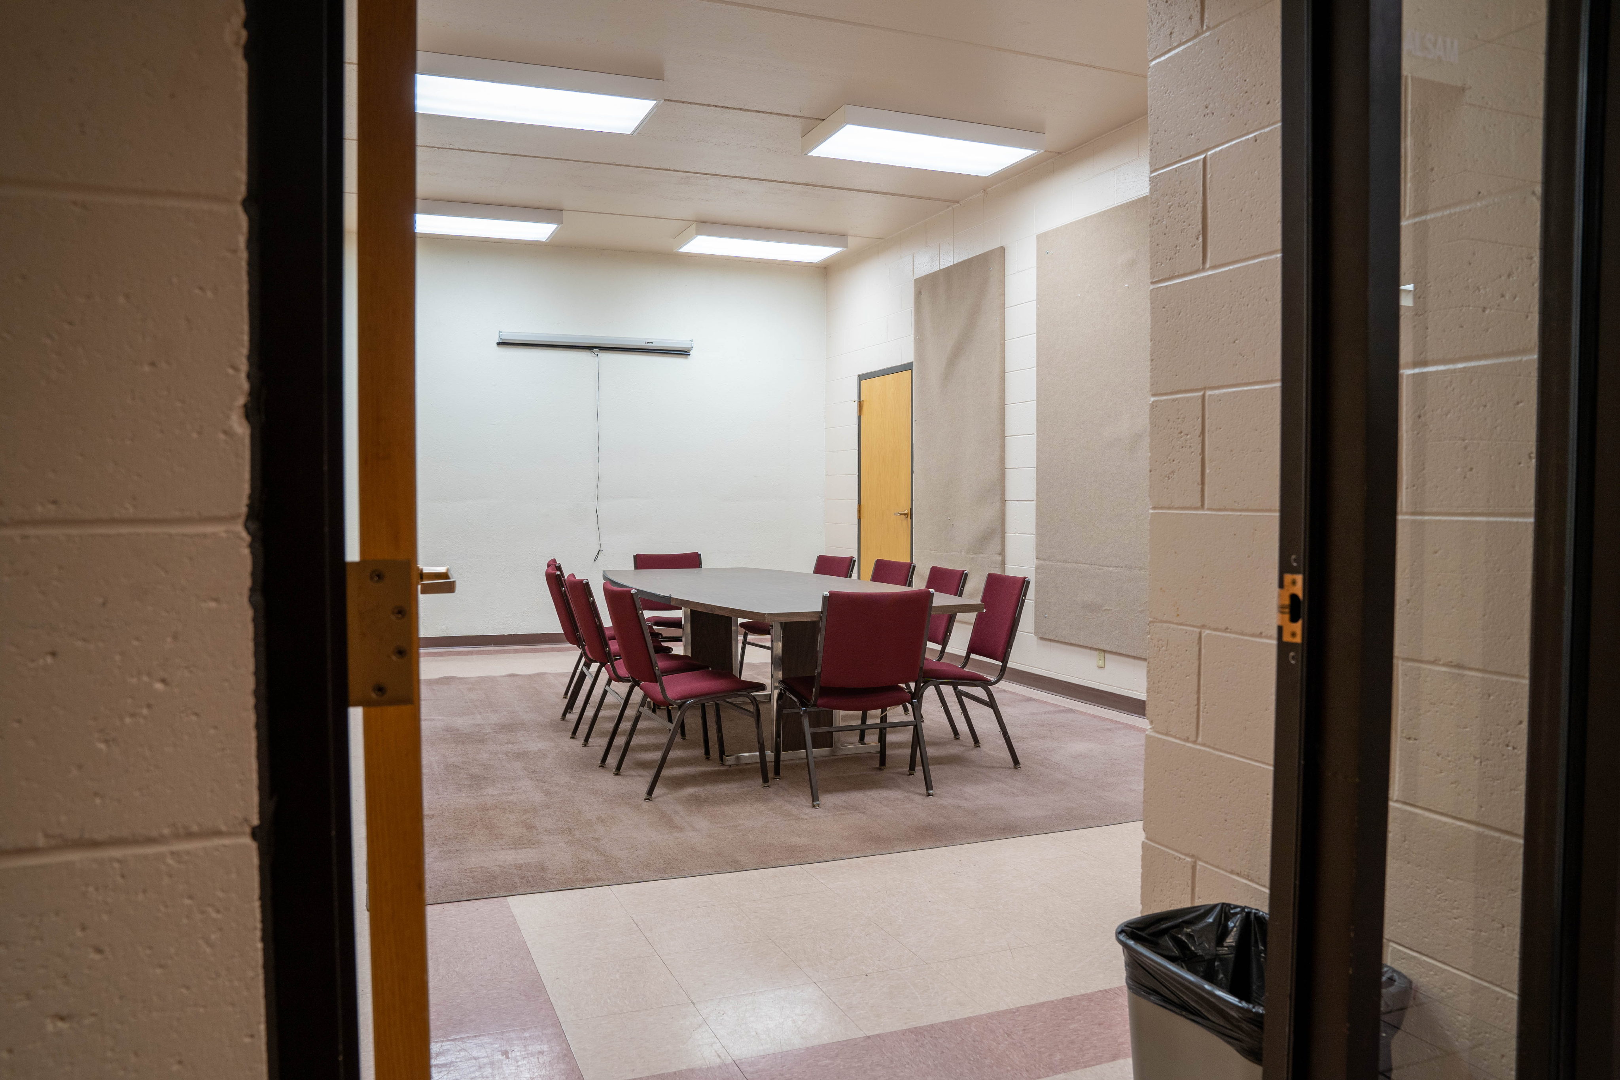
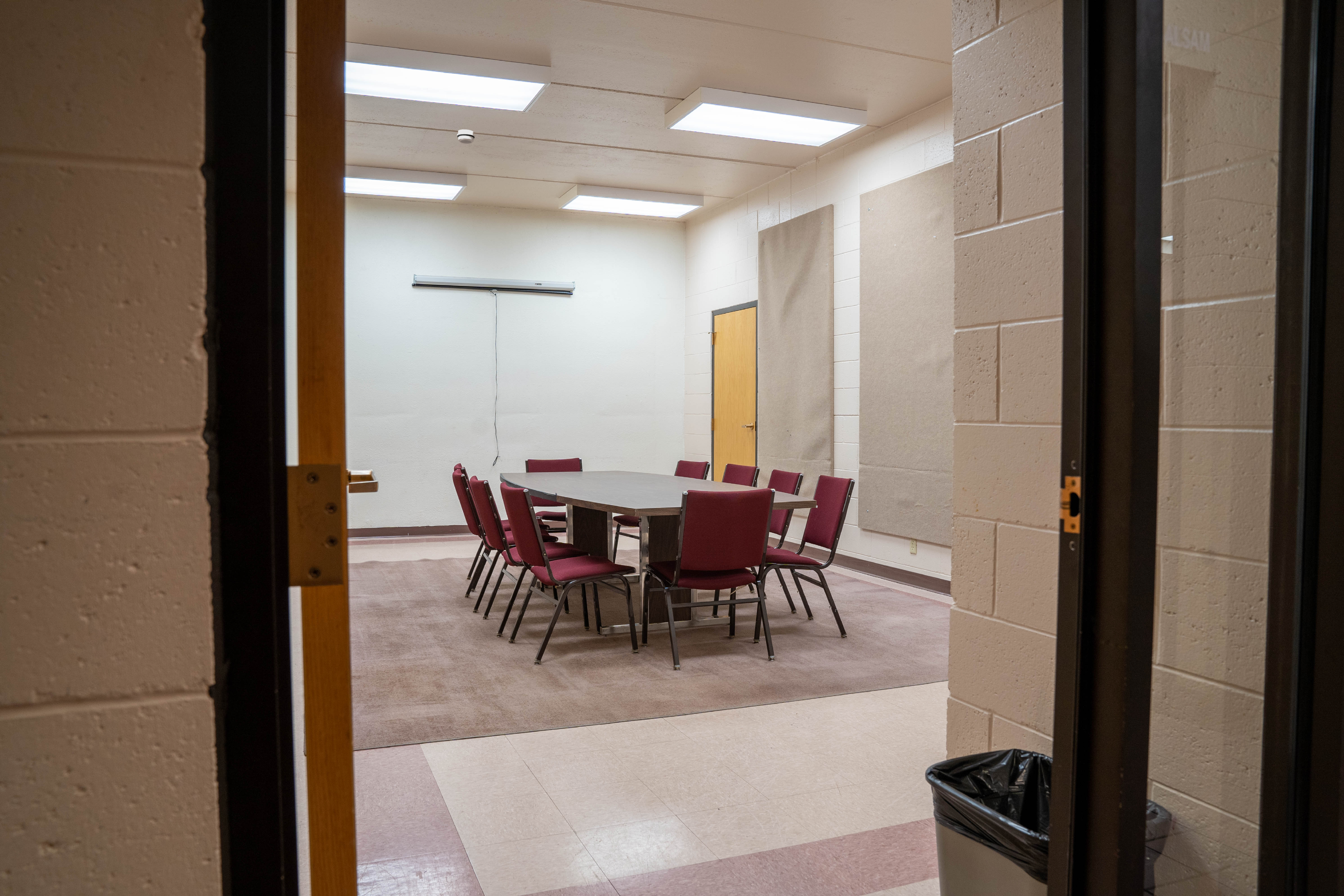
+ smoke detector (466, 136)
